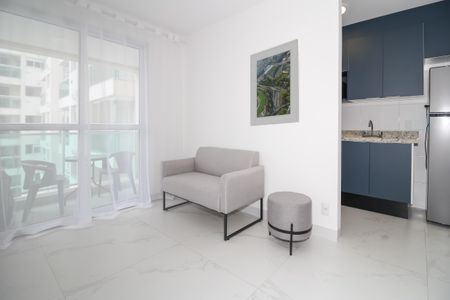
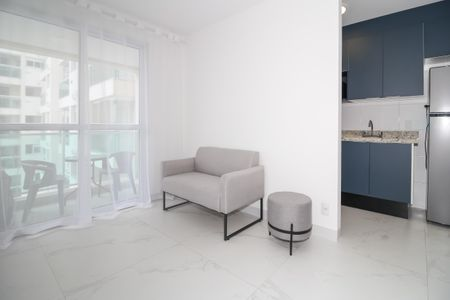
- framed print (272, 86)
